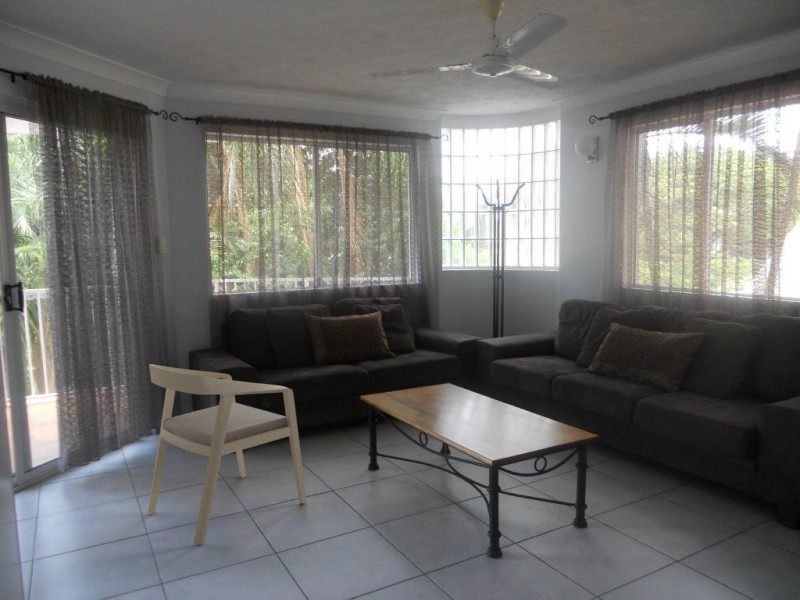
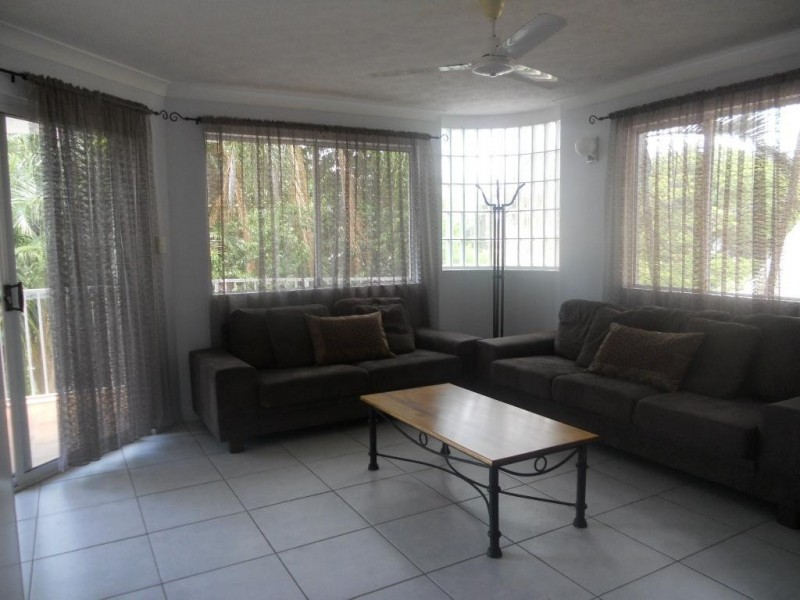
- armchair (221, 434)
